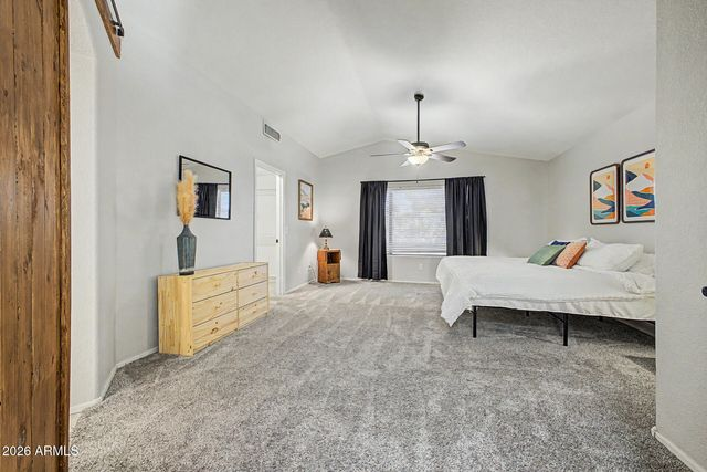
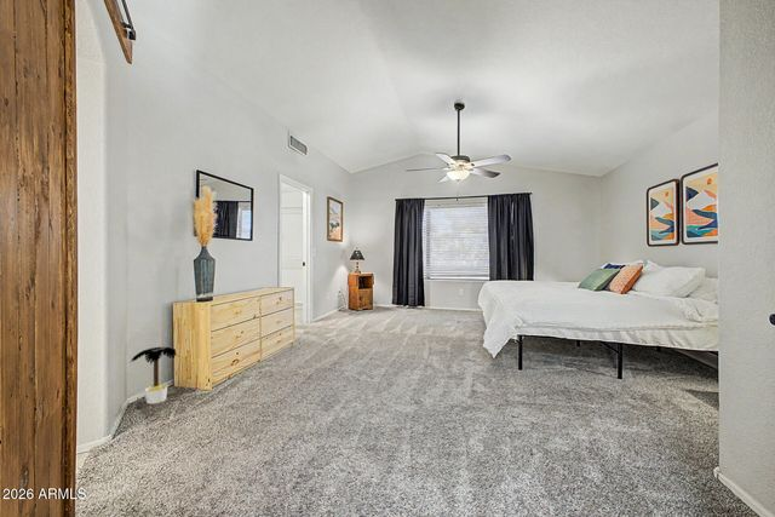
+ potted plant (156, 374)
